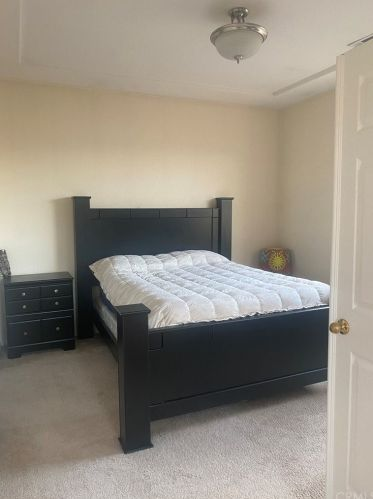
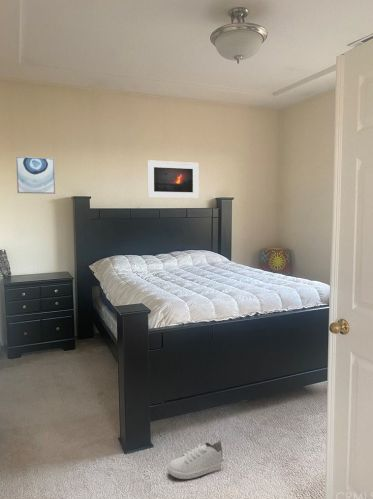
+ shoe (197, 458)
+ wall art (35, 175)
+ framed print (173, 180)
